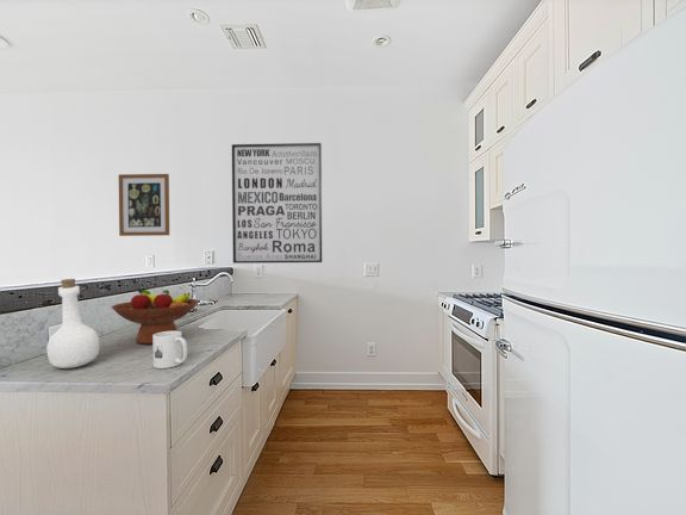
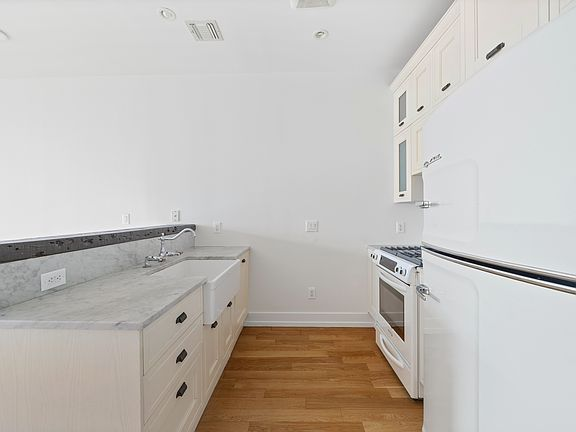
- wall art (144, 204)
- mug (172, 349)
- fruit bowl (157, 314)
- wall art (276, 203)
- bottle (73, 322)
